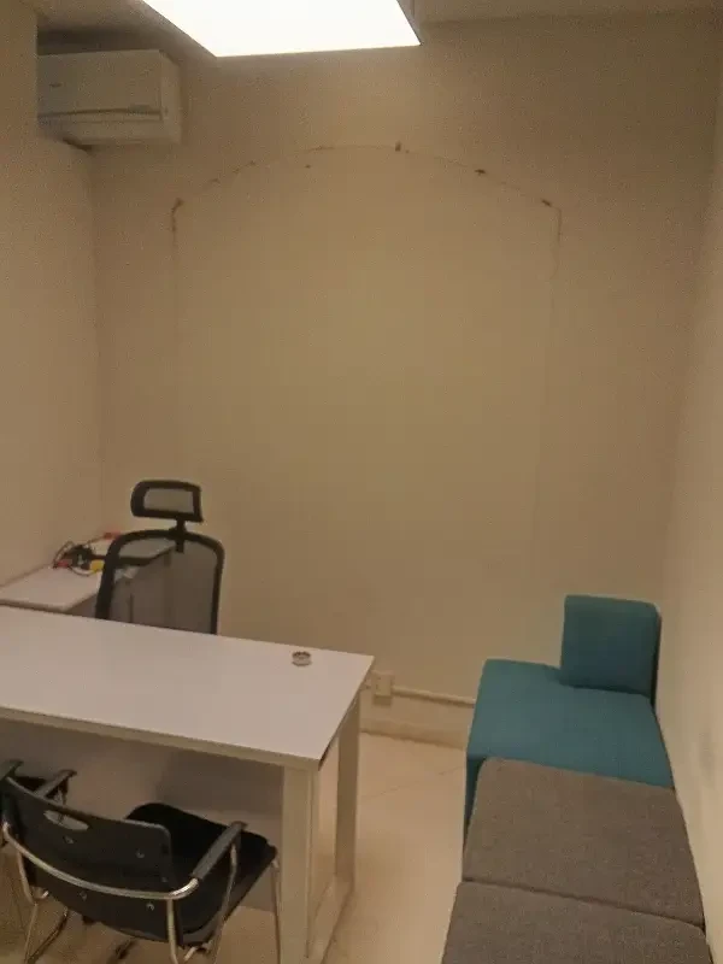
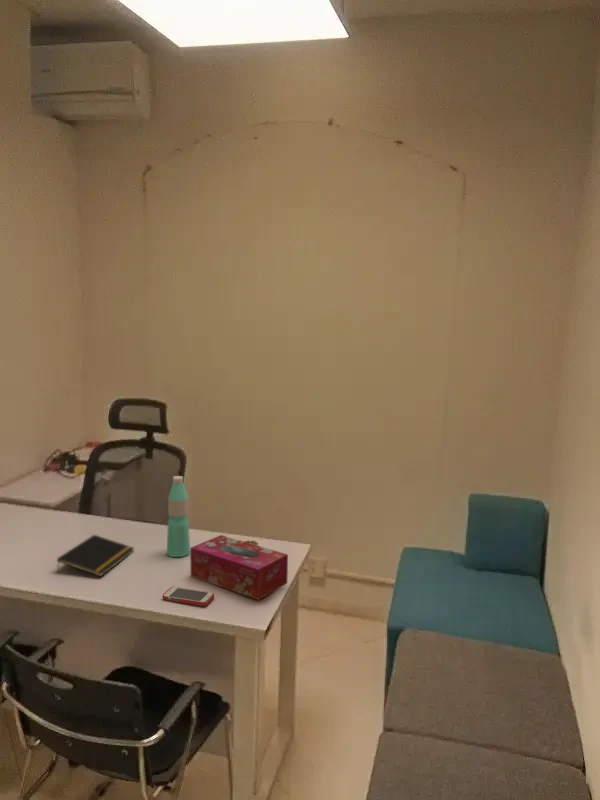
+ tissue box (238, 565)
+ notepad (97, 554)
+ water bottle (178, 515)
+ smartphone (188, 595)
